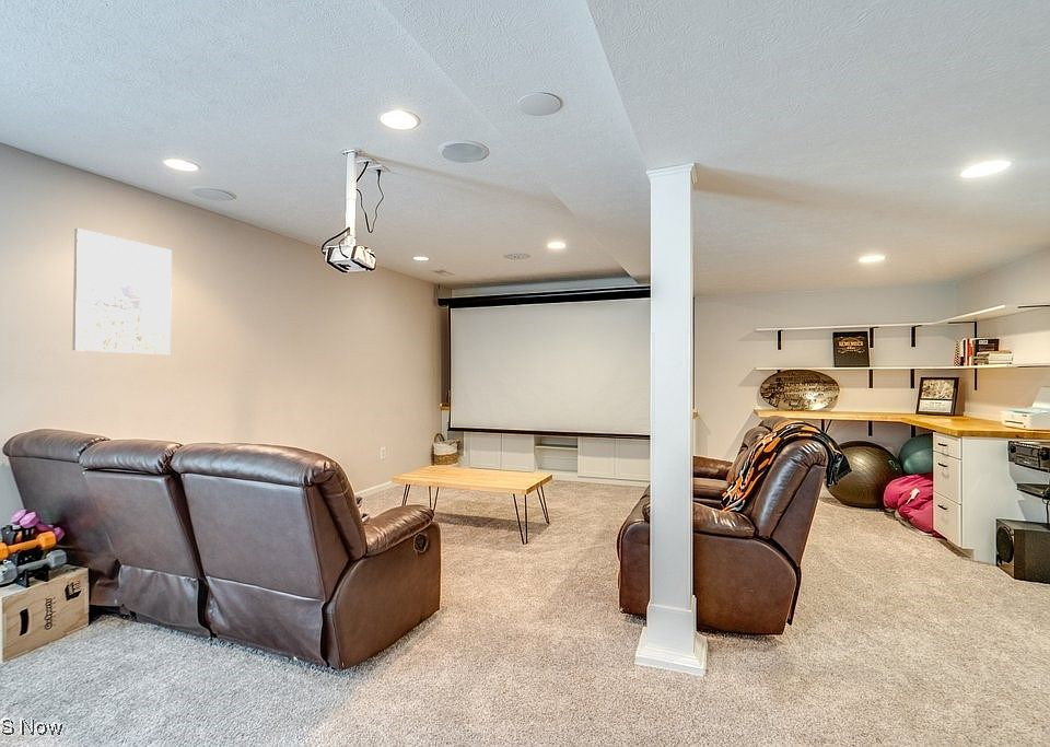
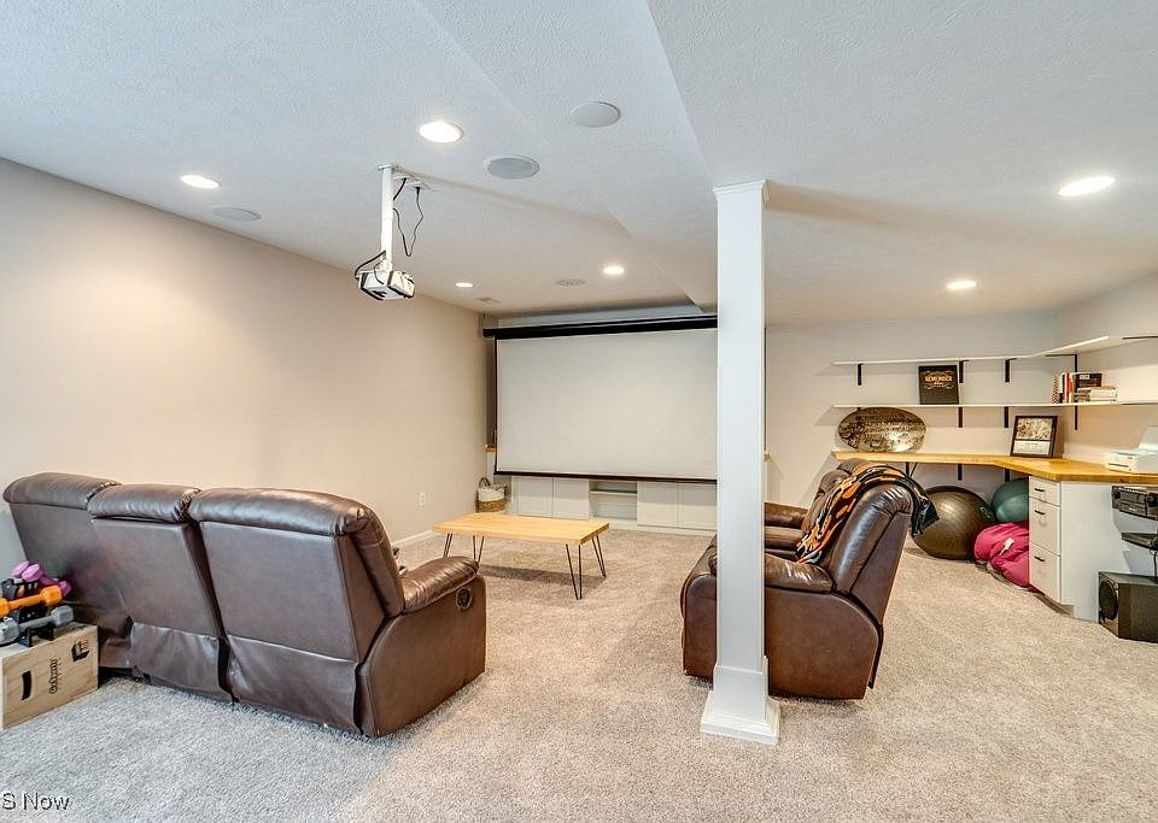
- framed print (126, 295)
